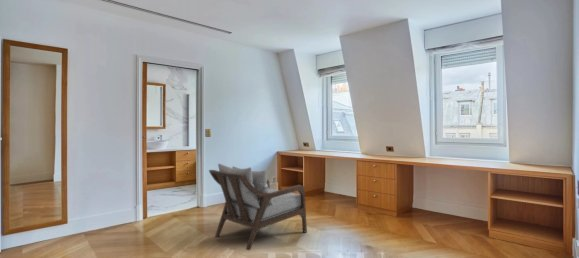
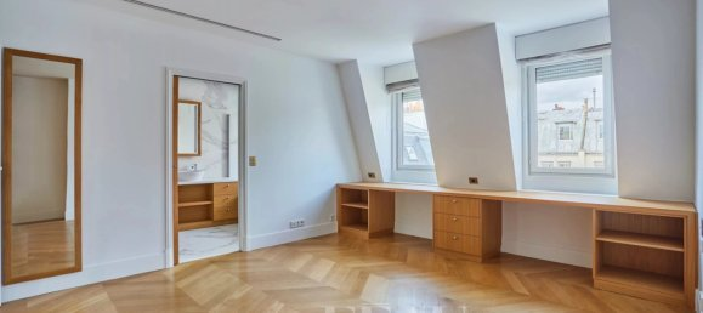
- armchair (257, 198)
